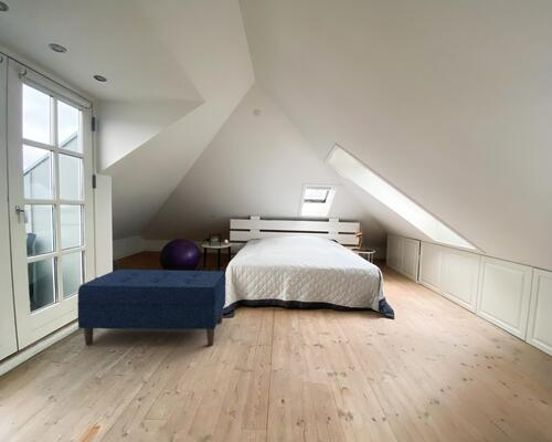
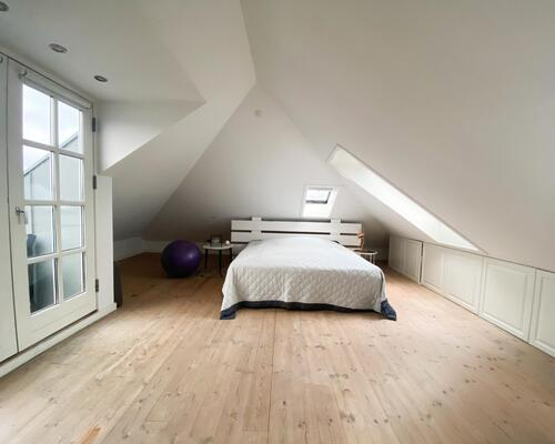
- bench (160, 304)
